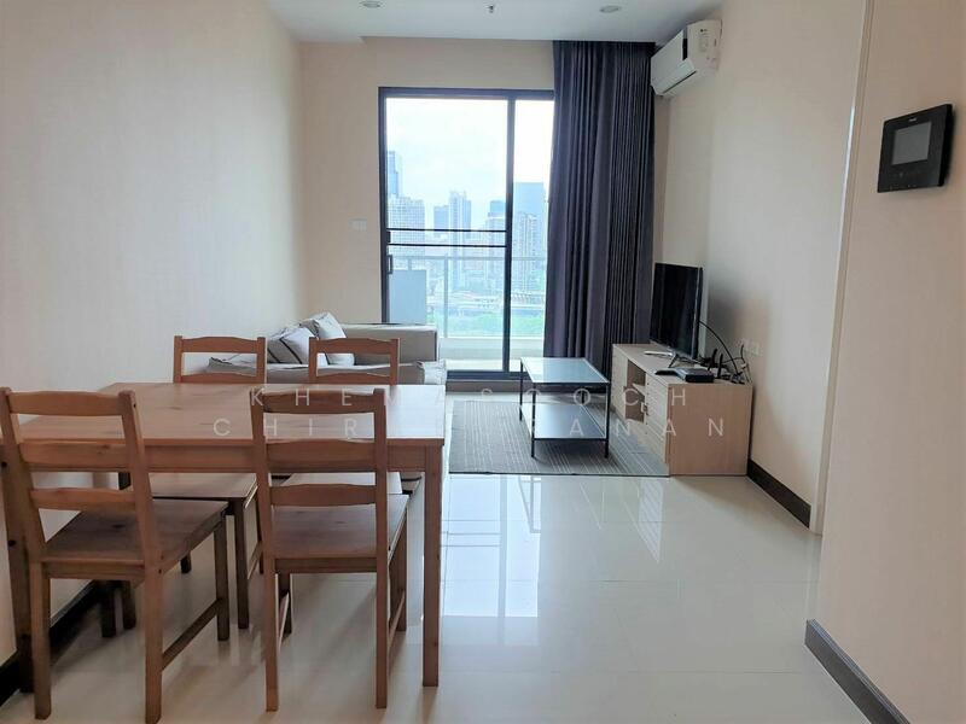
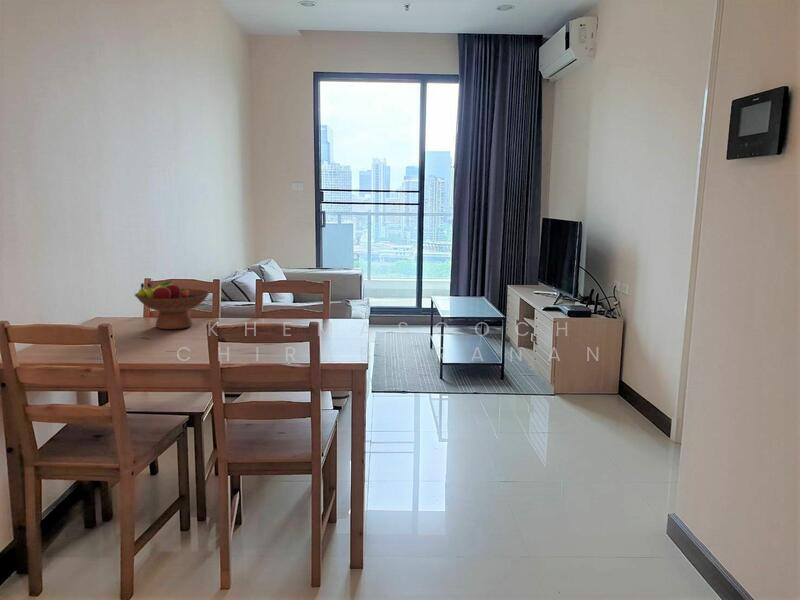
+ fruit bowl (173, 303)
